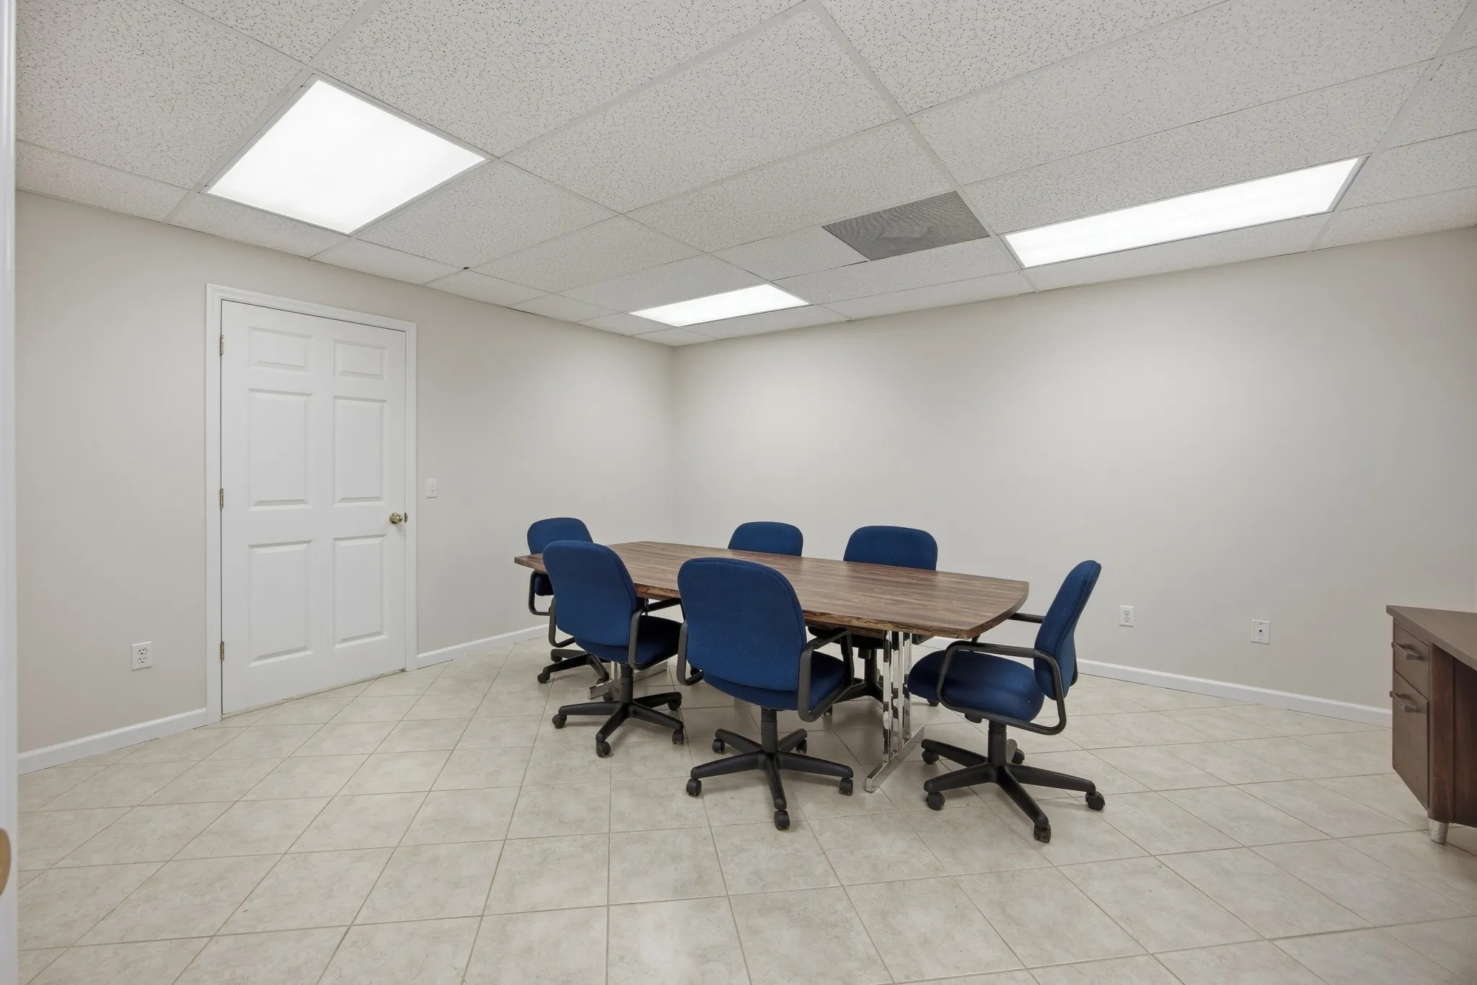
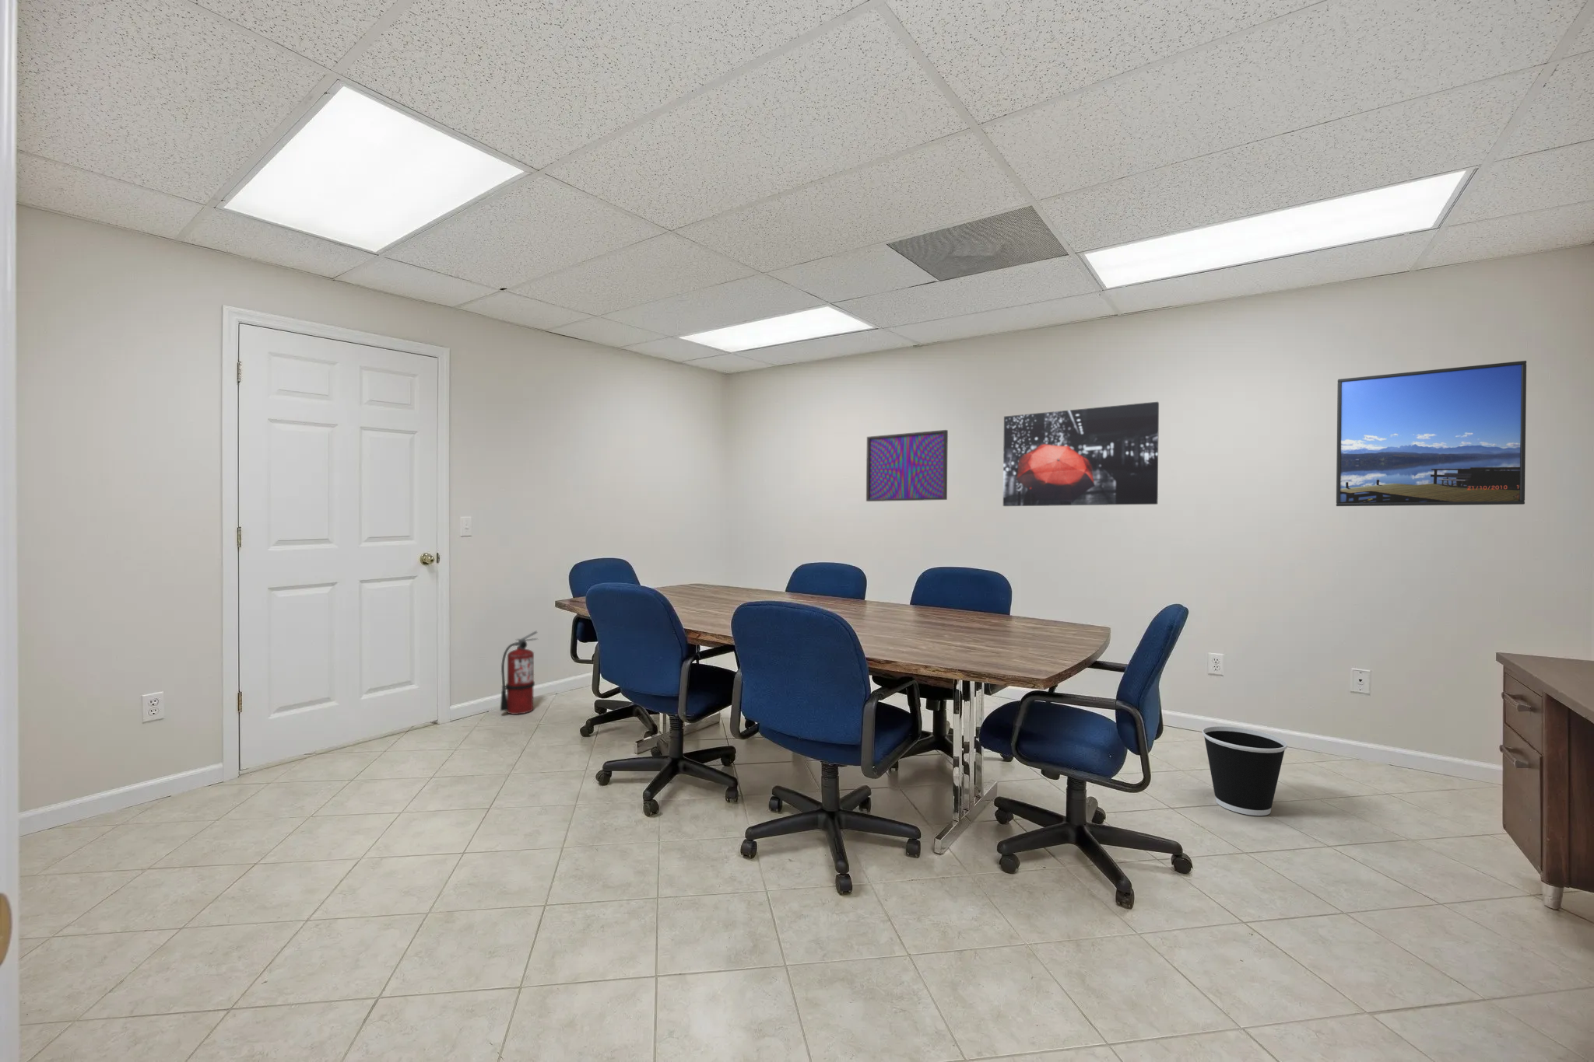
+ wall art (1076, 458)
+ monitor (905, 467)
+ fire extinguisher (519, 672)
+ wastebasket (1243, 772)
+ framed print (1426, 437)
